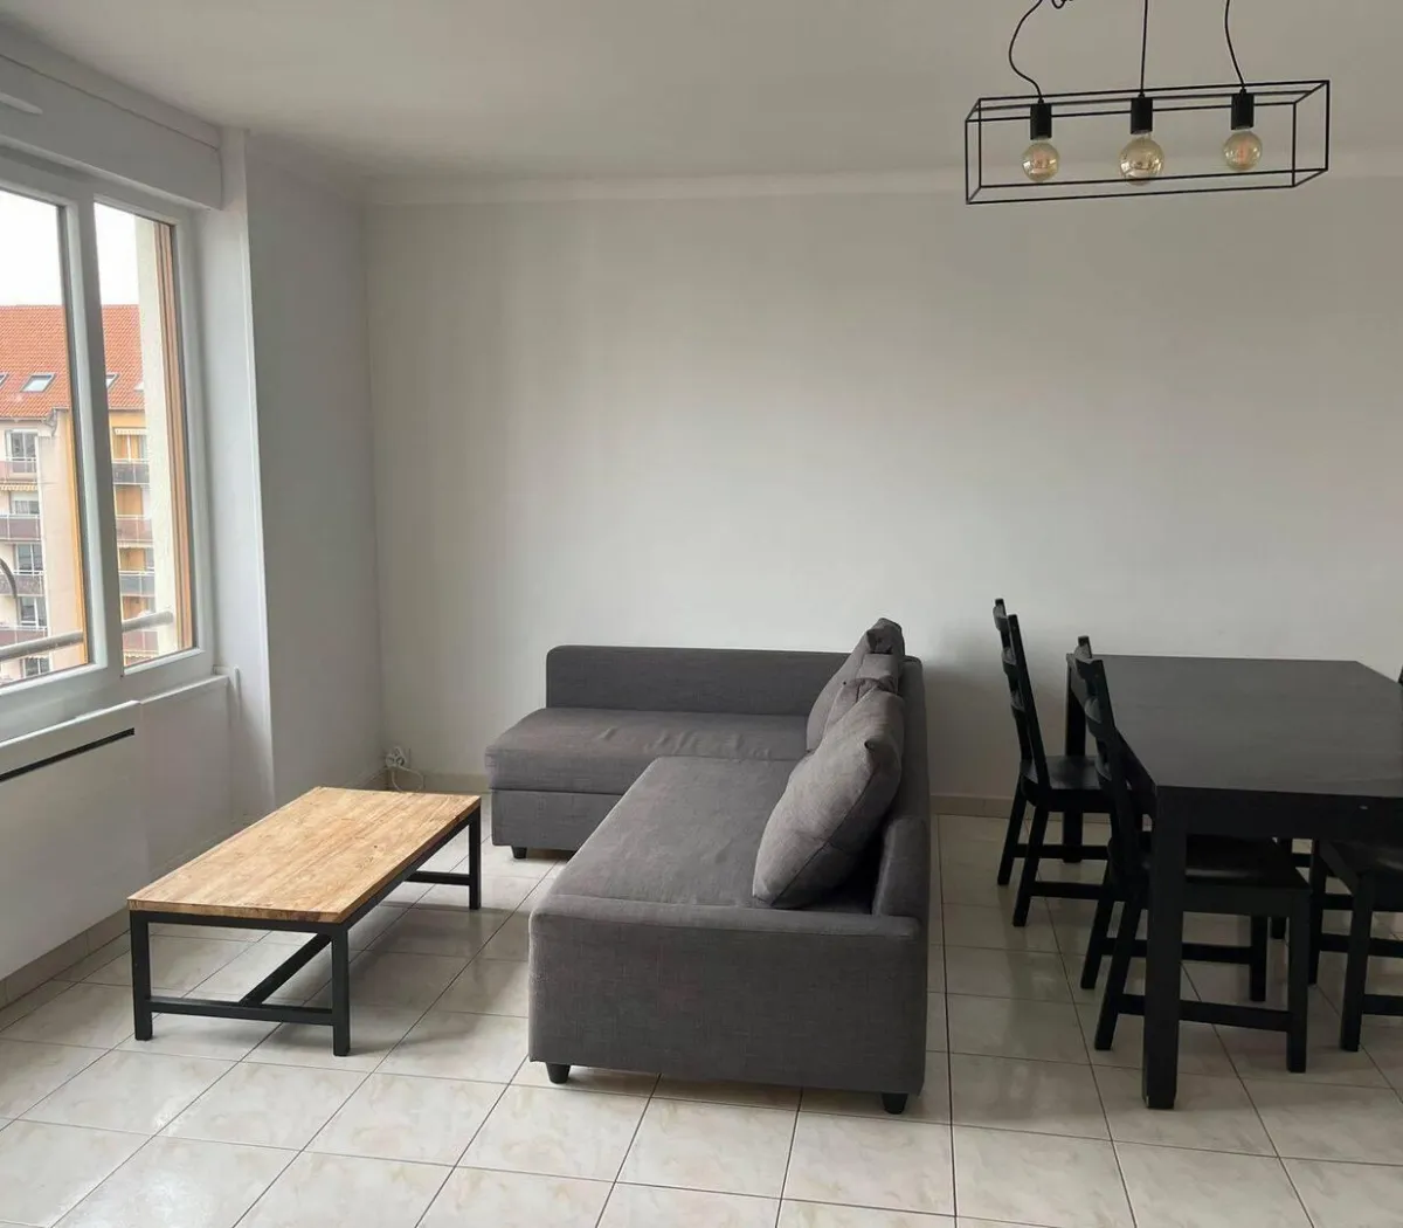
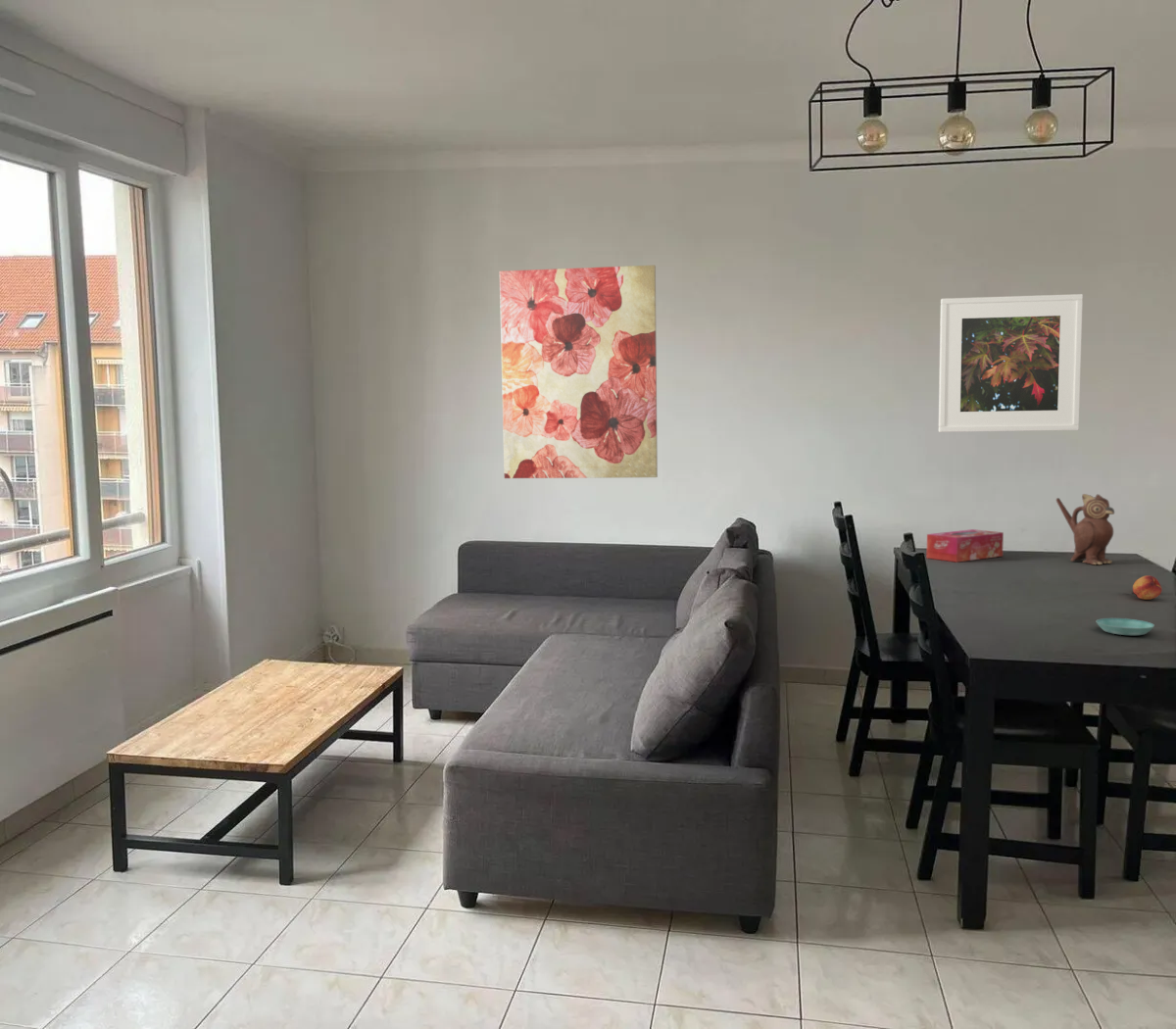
+ tissue box (964, 545)
+ saucer (1124, 627)
+ wall art (578, 373)
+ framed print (1008, 364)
+ teapot (1083, 527)
+ fruit (1146, 587)
